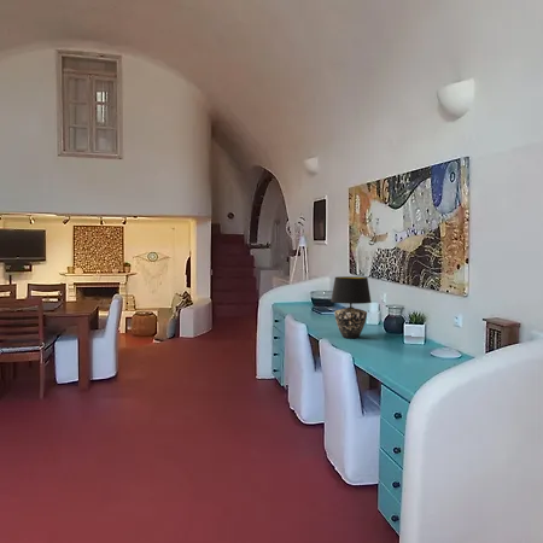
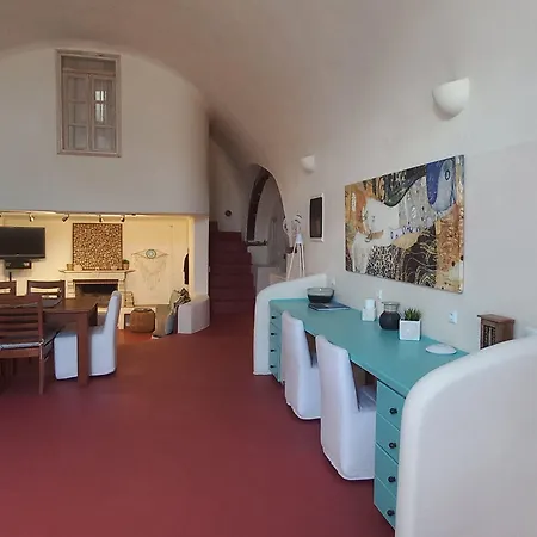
- table lamp (350, 306)
